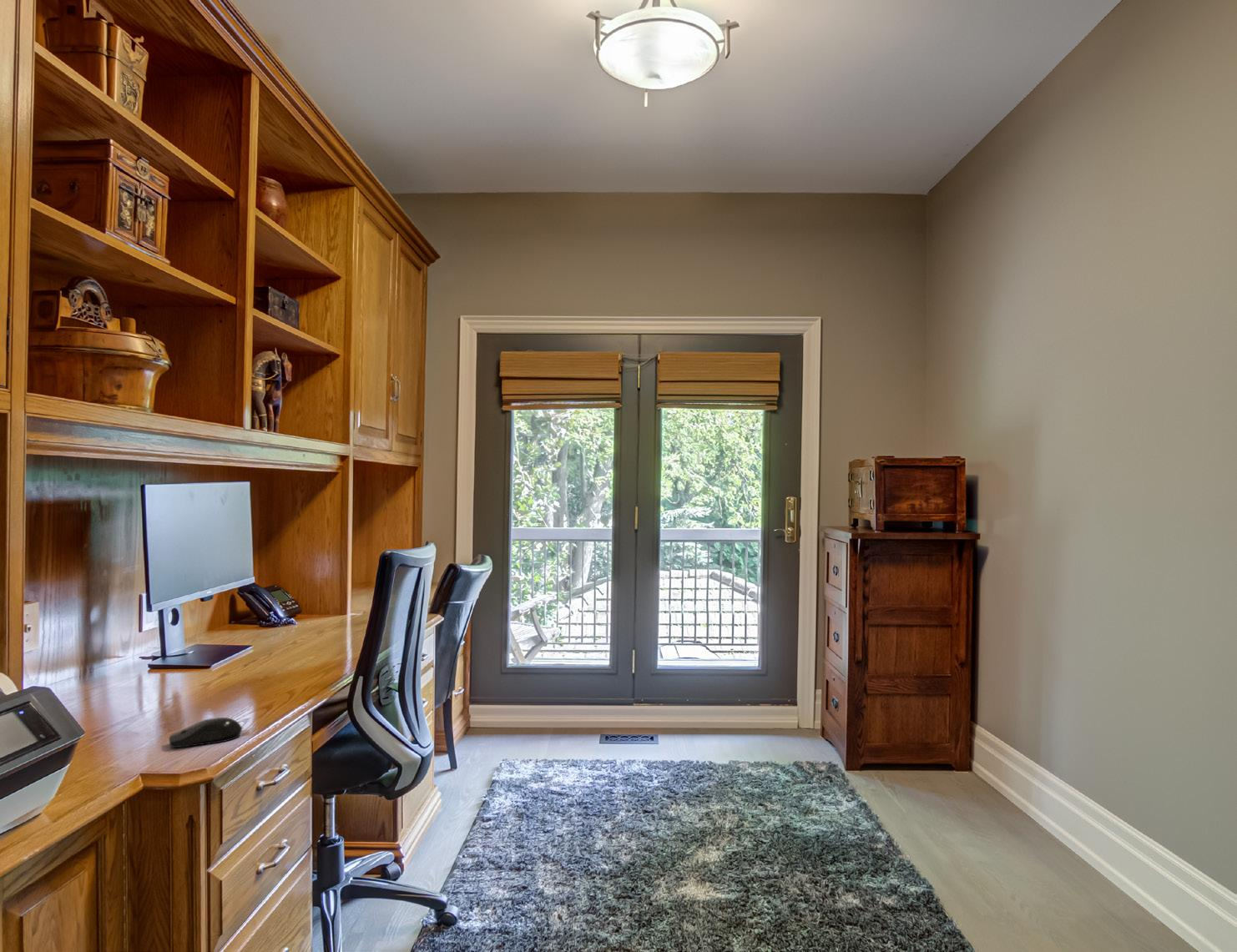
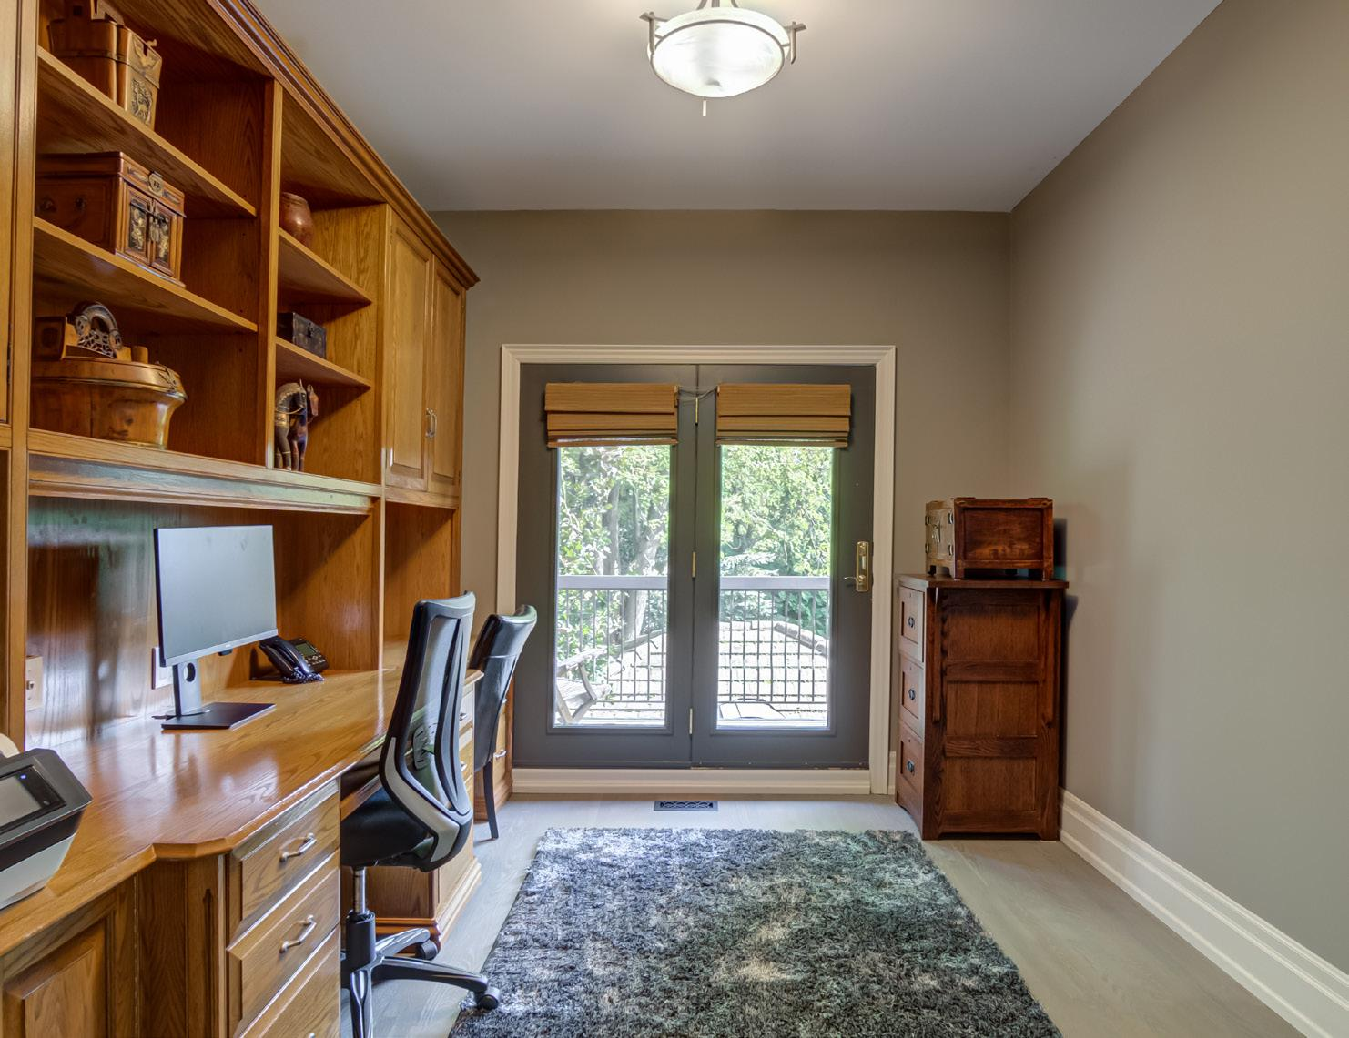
- computer mouse (203, 730)
